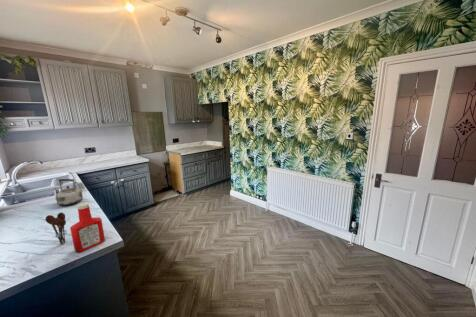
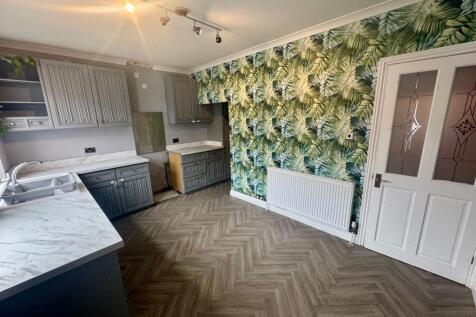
- kettle (66, 190)
- utensil holder (58, 228)
- soap bottle (86, 225)
